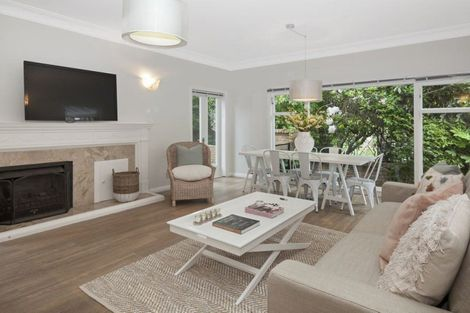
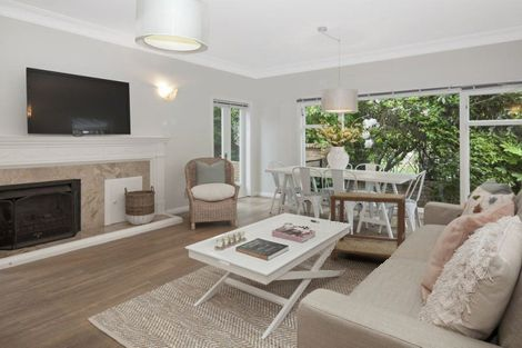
+ side table (368, 236)
